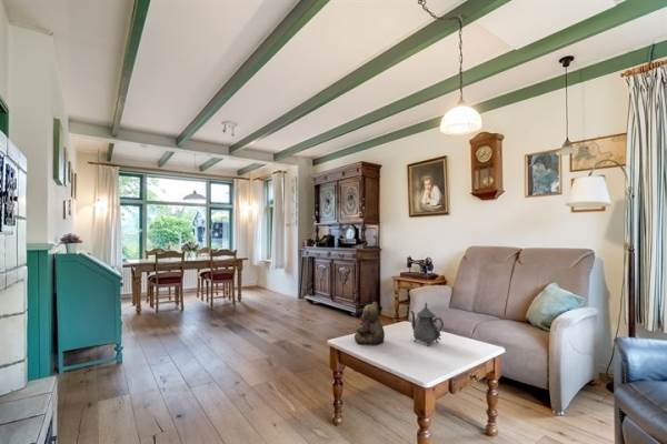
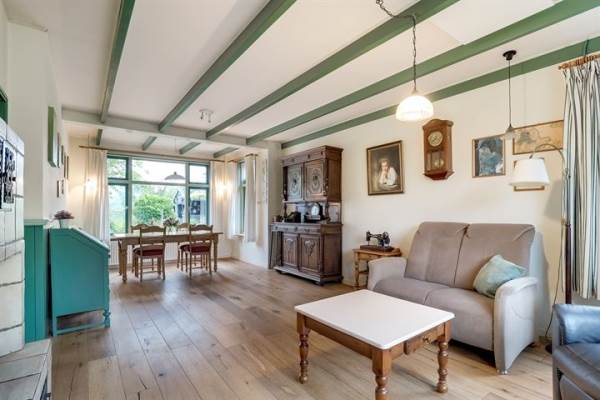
- teapot (426, 322)
- teddy bear (371, 321)
